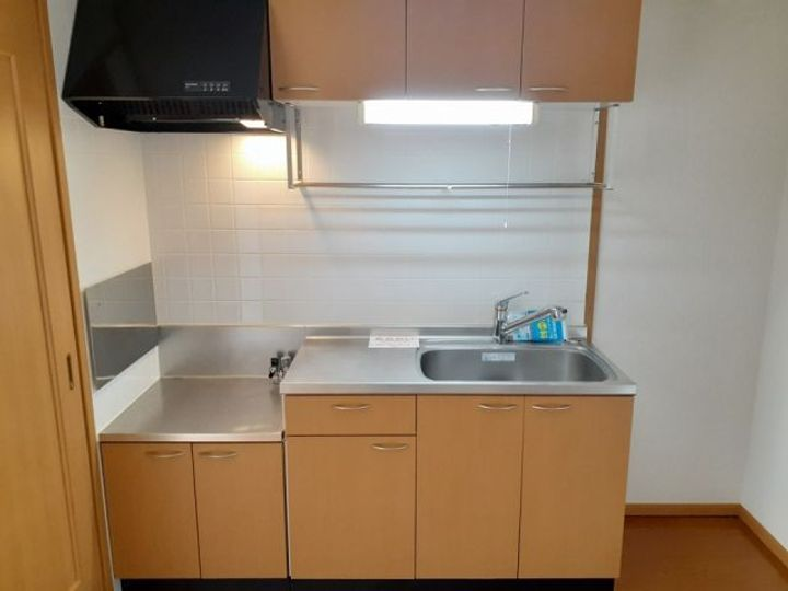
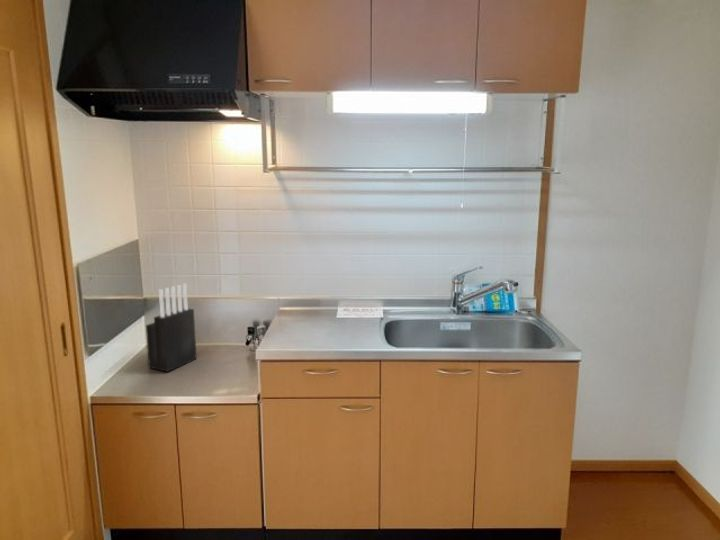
+ knife block (169, 325)
